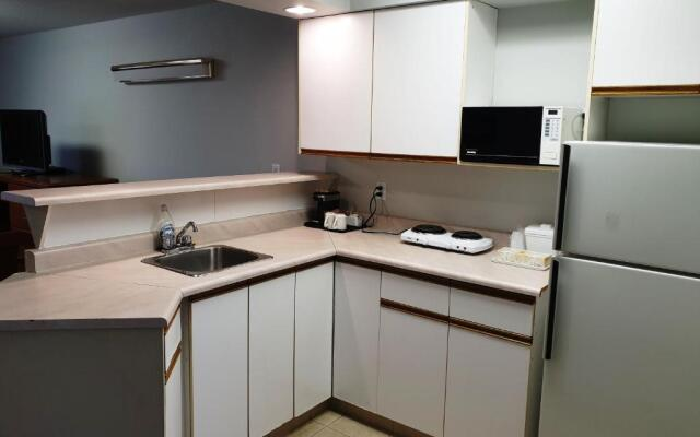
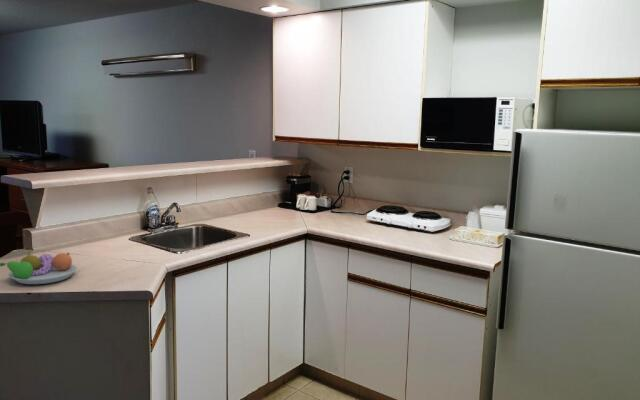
+ fruit bowl (40, 265)
